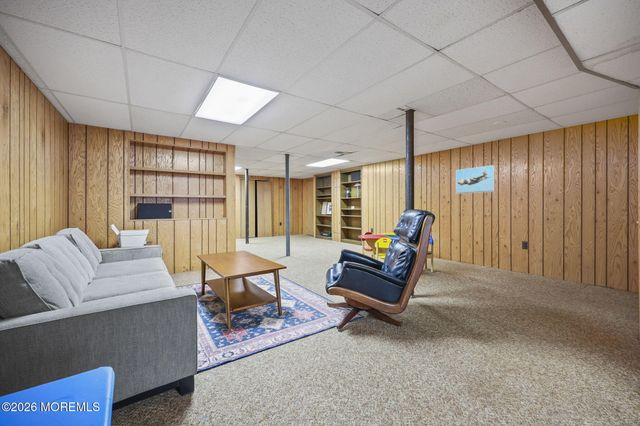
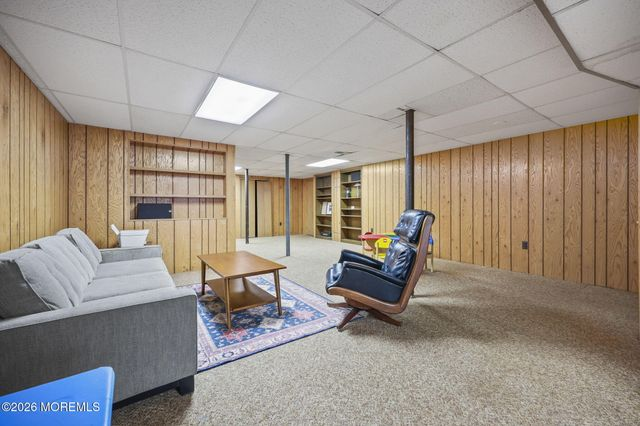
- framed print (474, 180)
